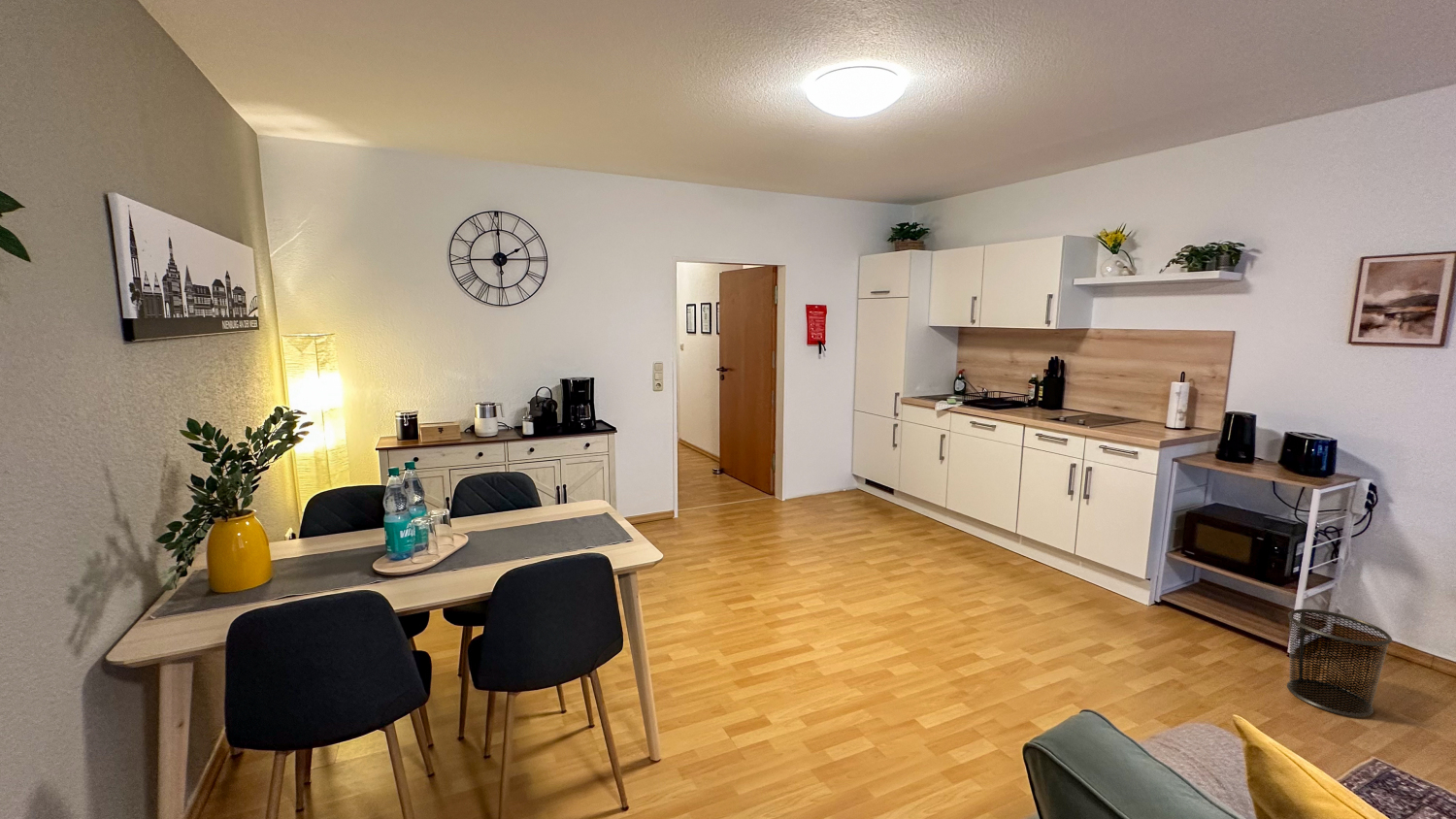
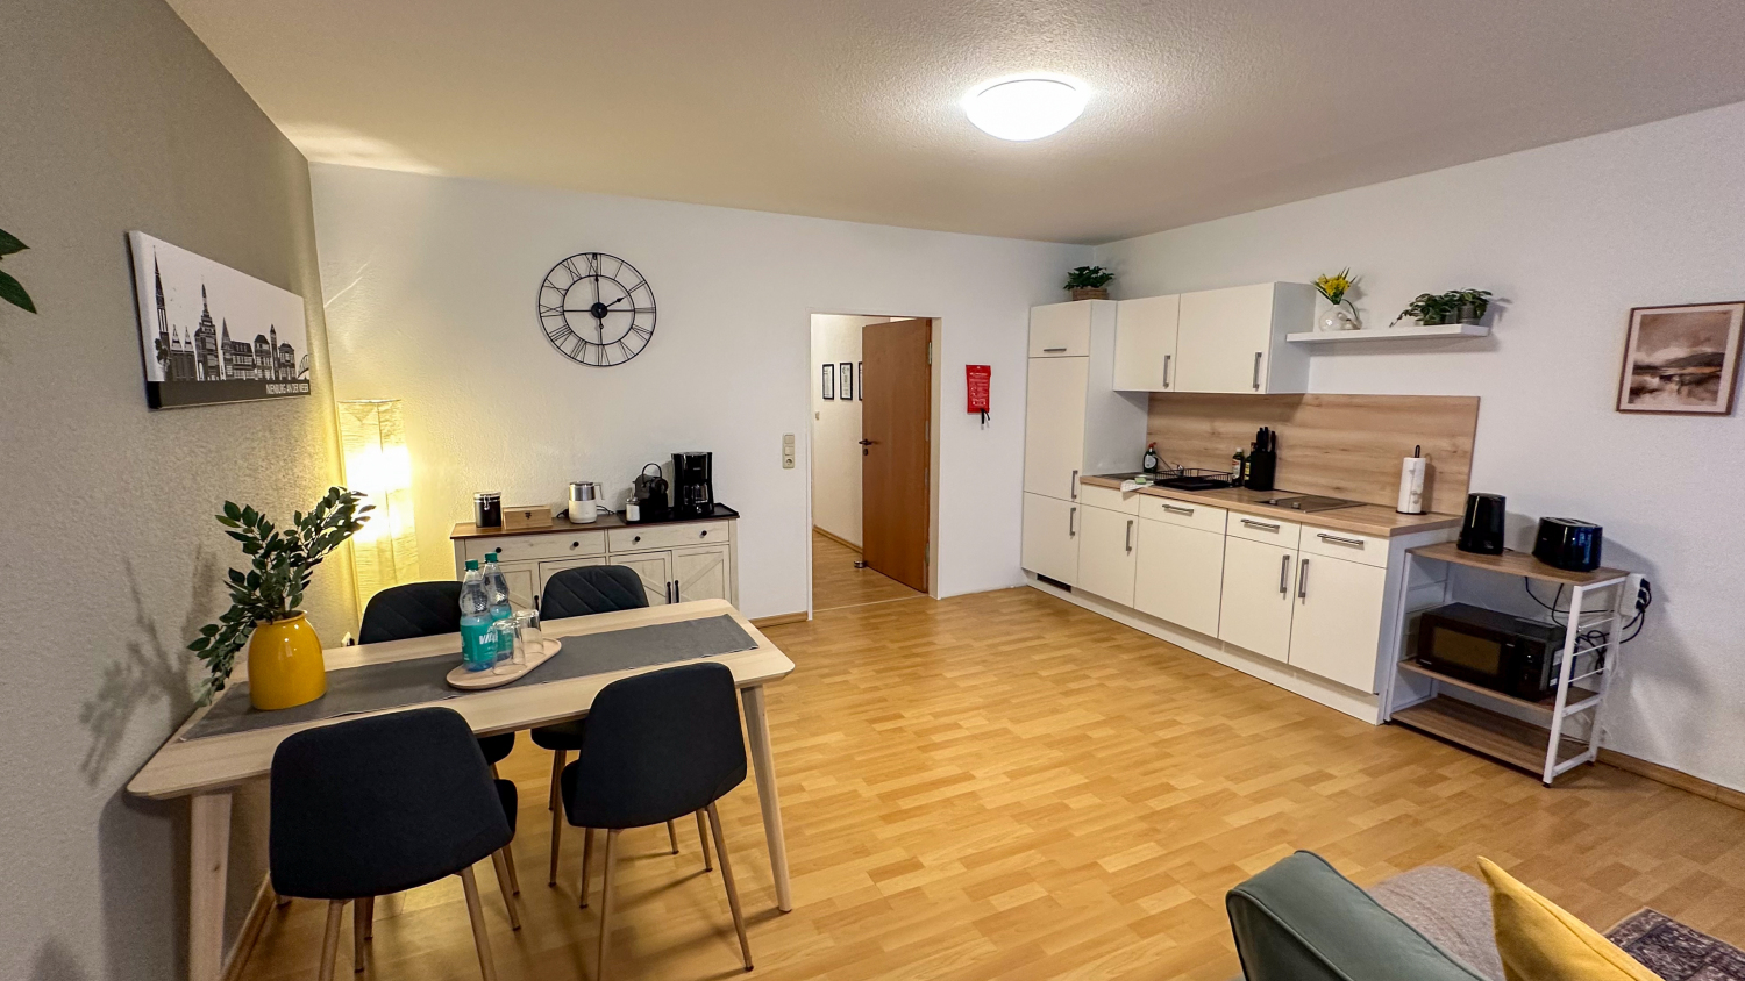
- waste bin (1333, 661)
